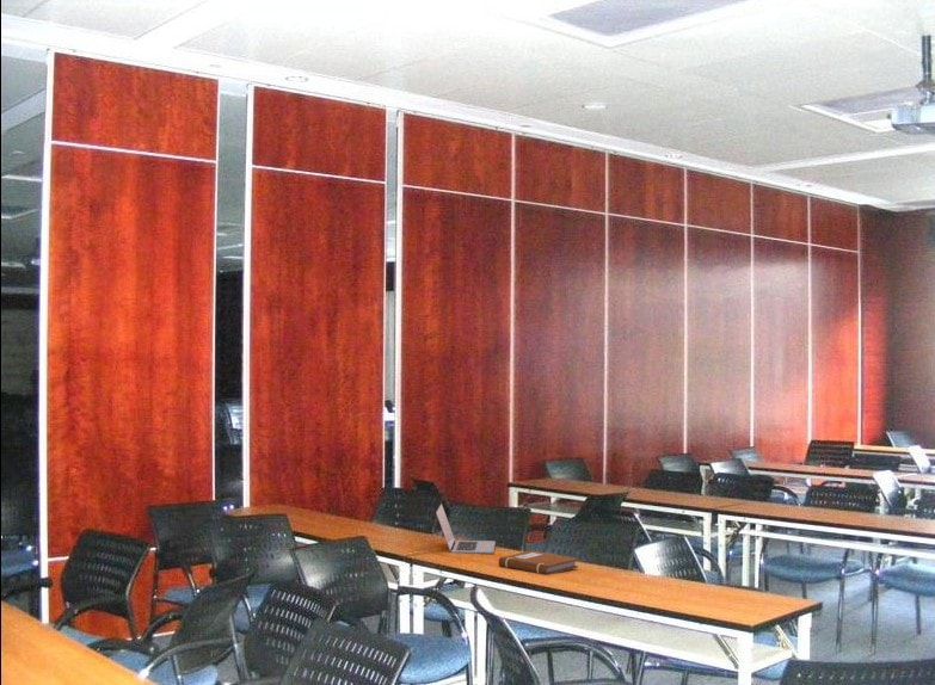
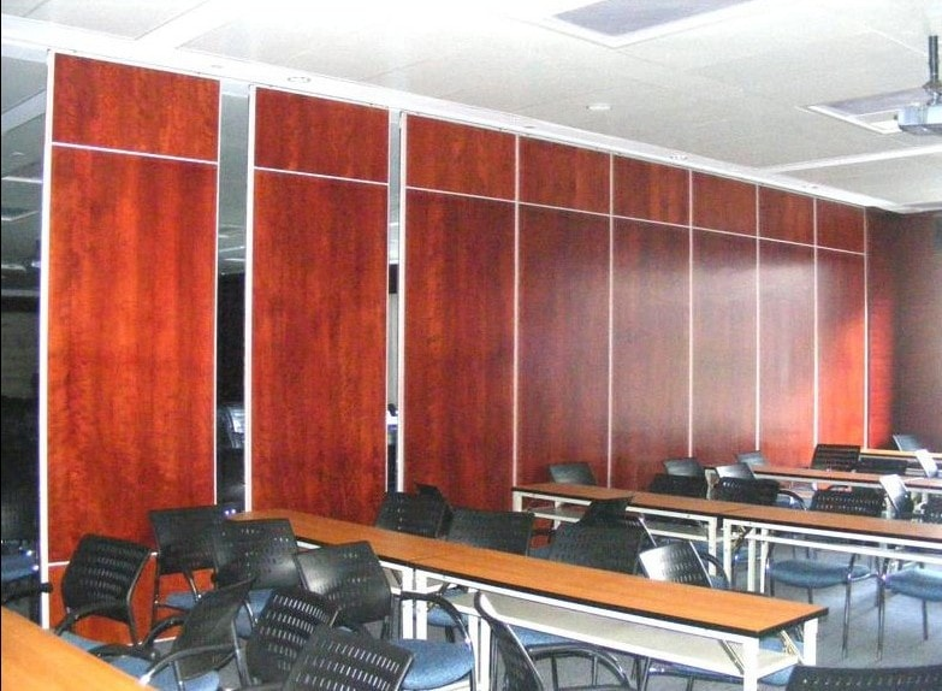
- notebook (536, 562)
- laptop (466, 541)
